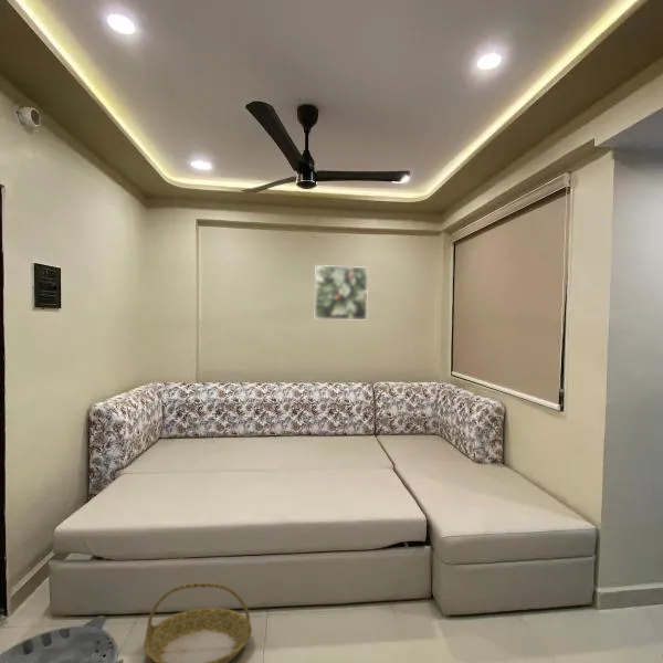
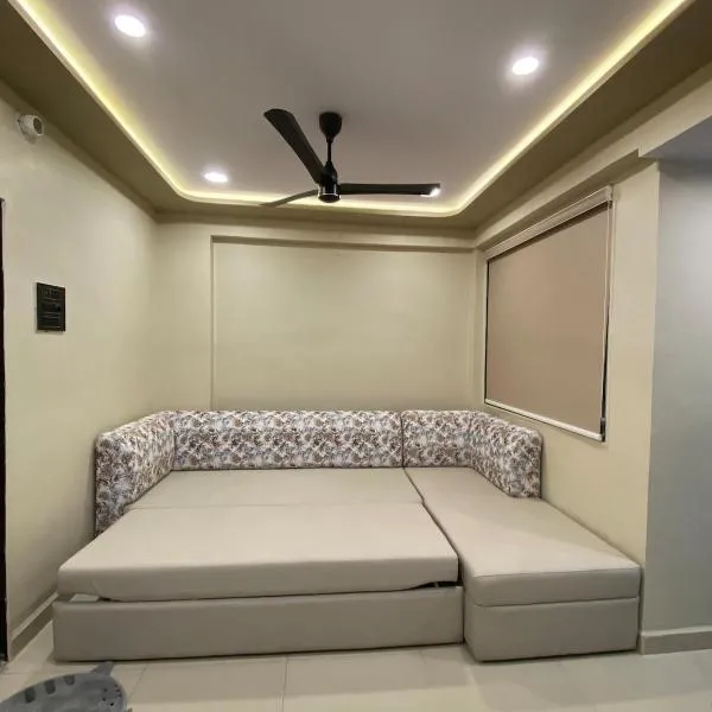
- basket (199, 617)
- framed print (340, 293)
